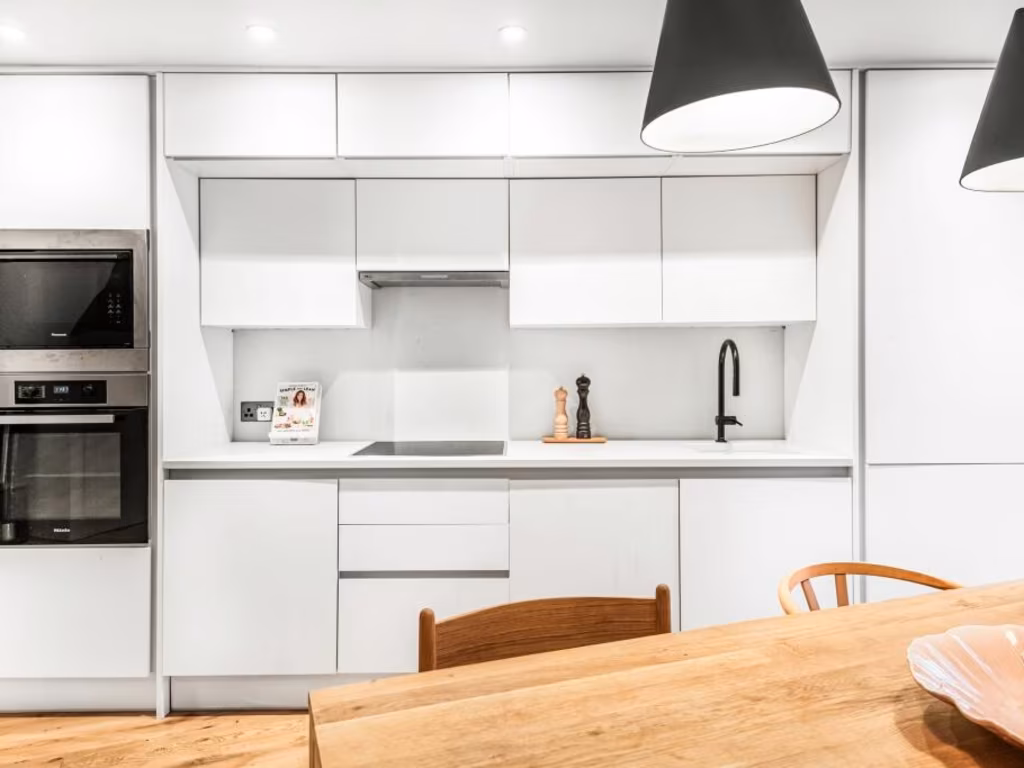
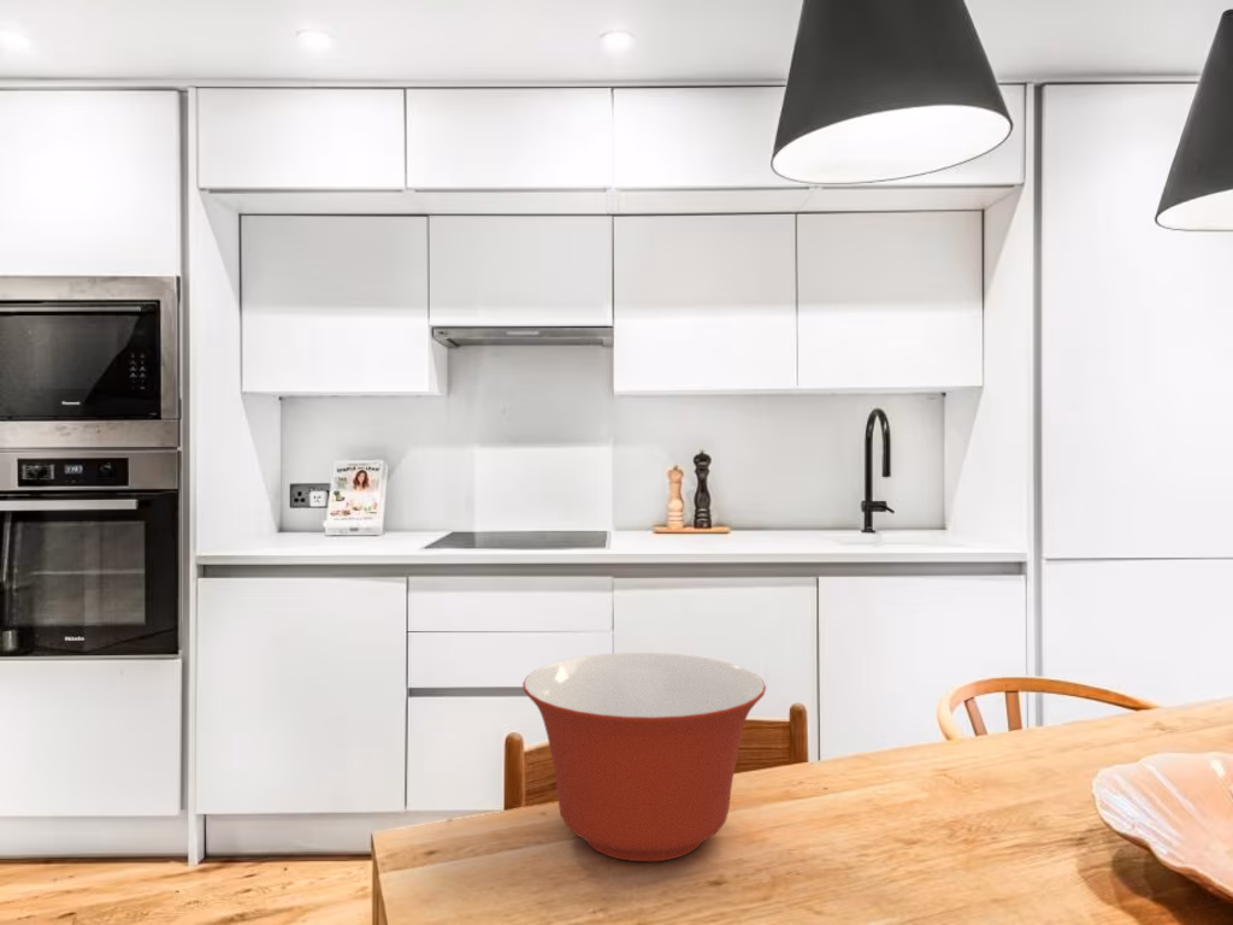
+ mixing bowl (643, 755)
